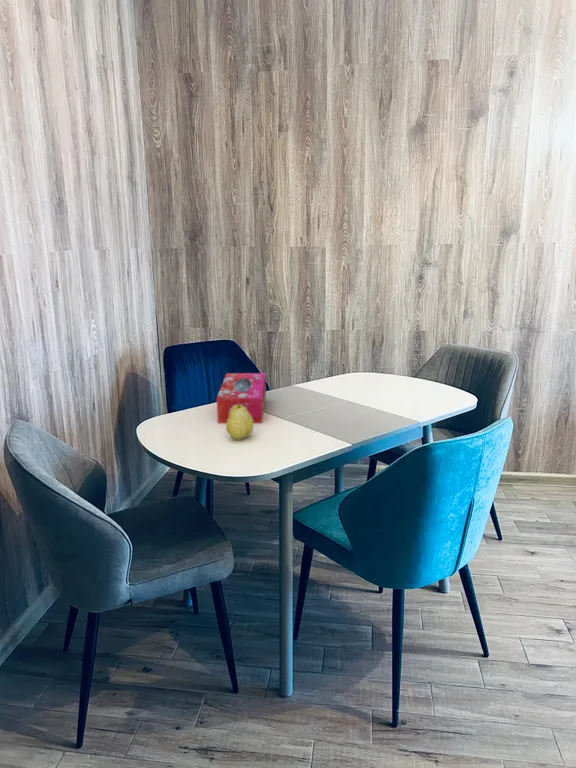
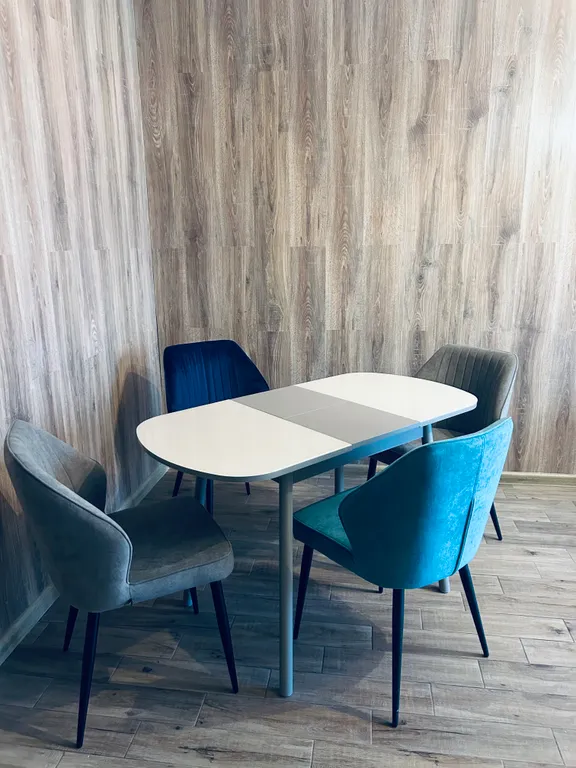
- tissue box (243, 397)
- fruit (238, 420)
